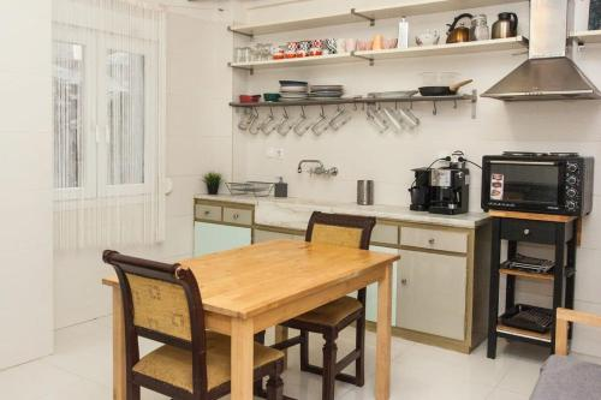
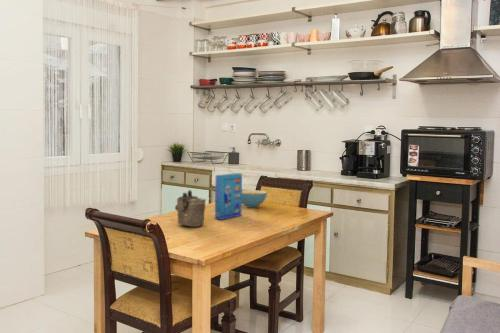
+ teapot (190, 208)
+ cereal box (228, 195)
+ cereal bowl (251, 199)
